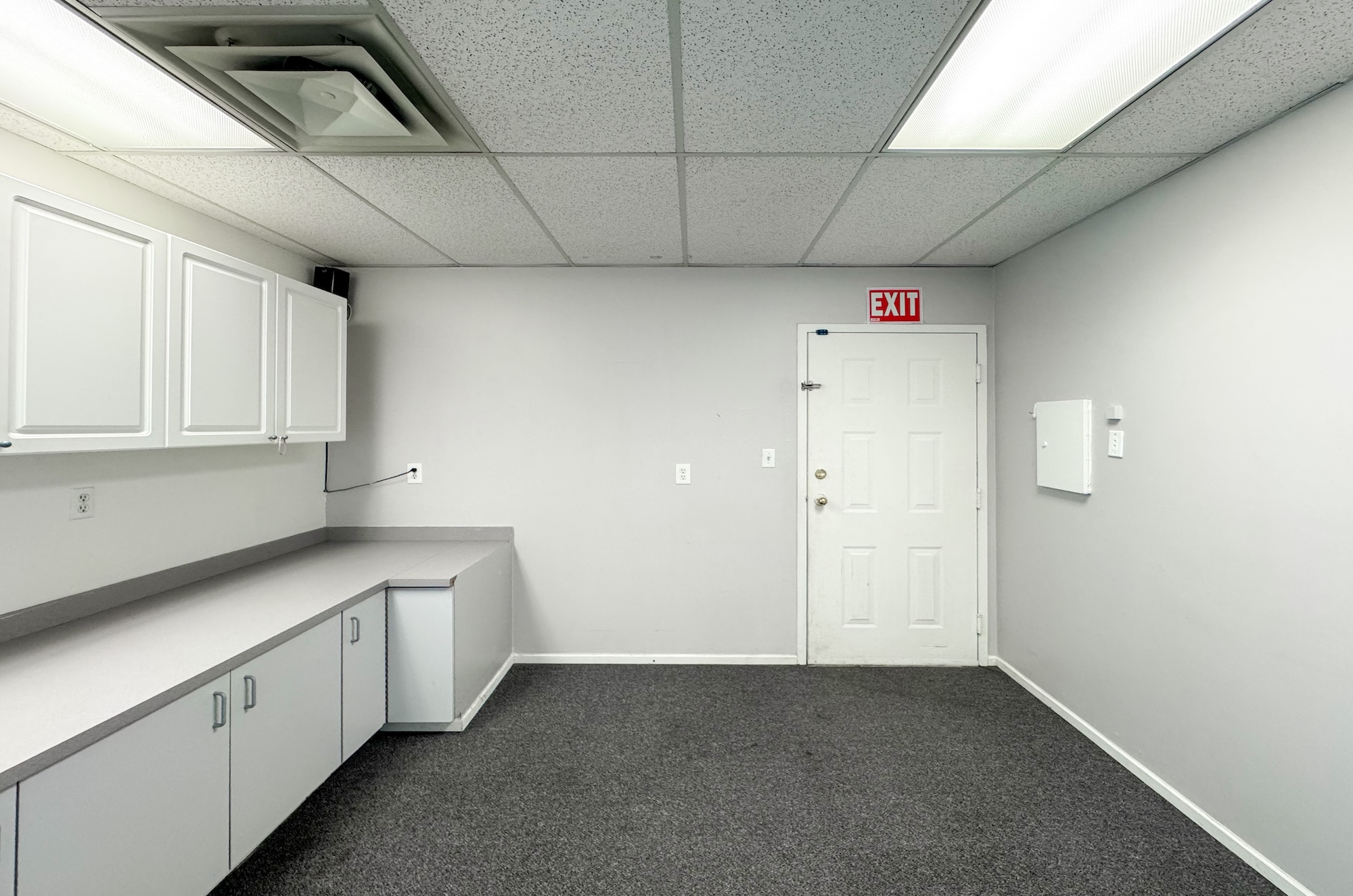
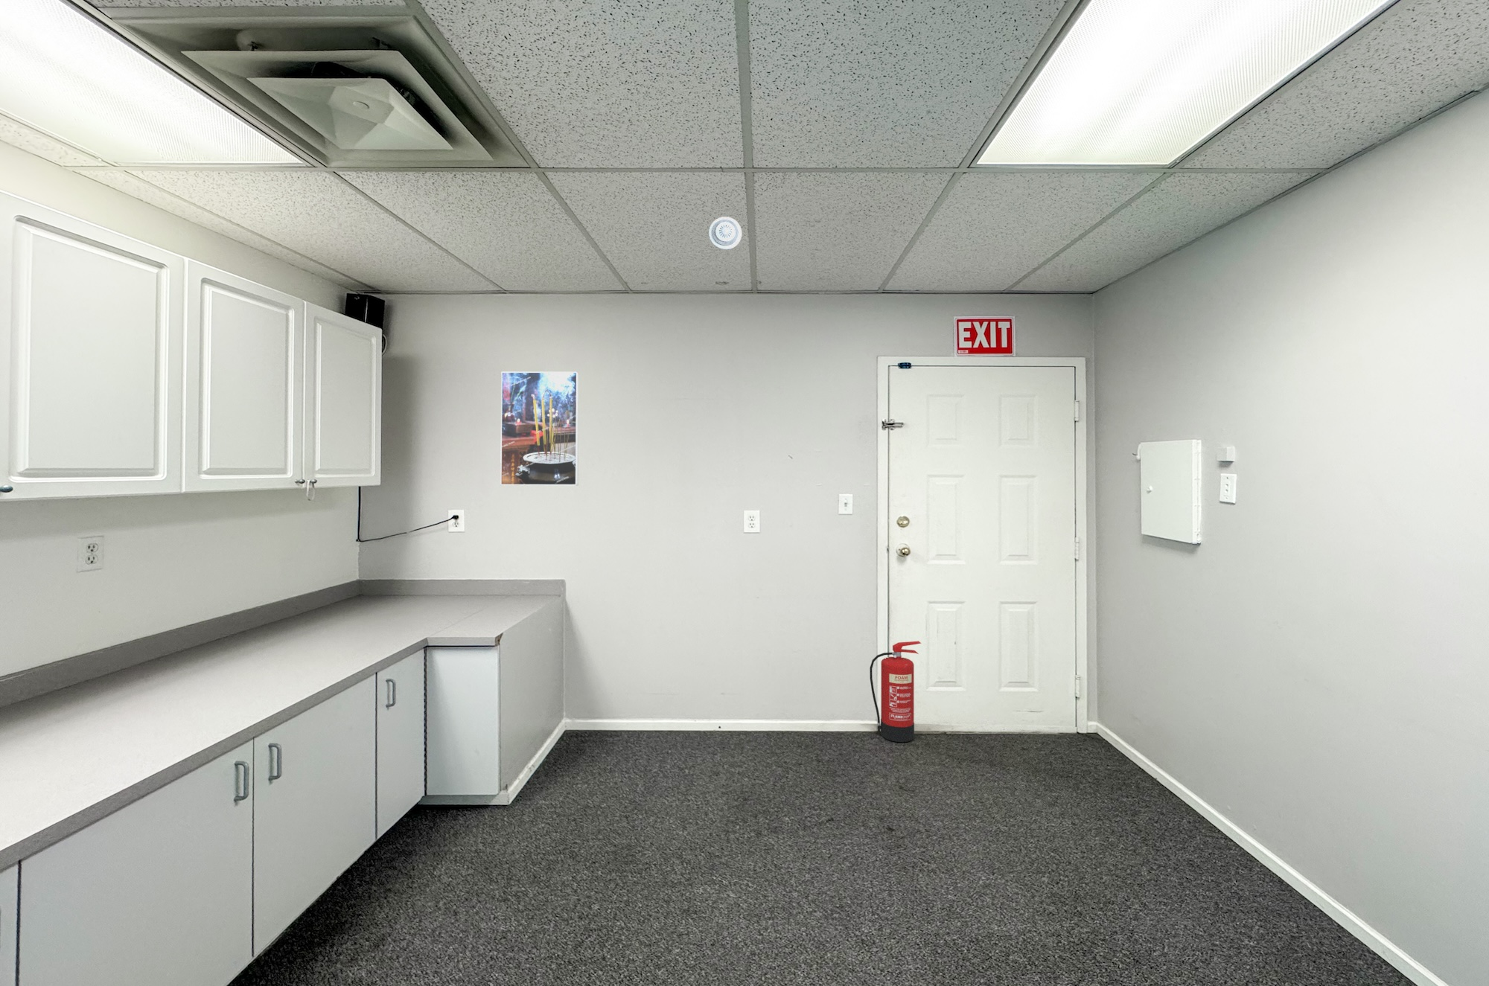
+ fire extinguisher (895, 689)
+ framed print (539, 429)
+ smoke detector (725, 231)
